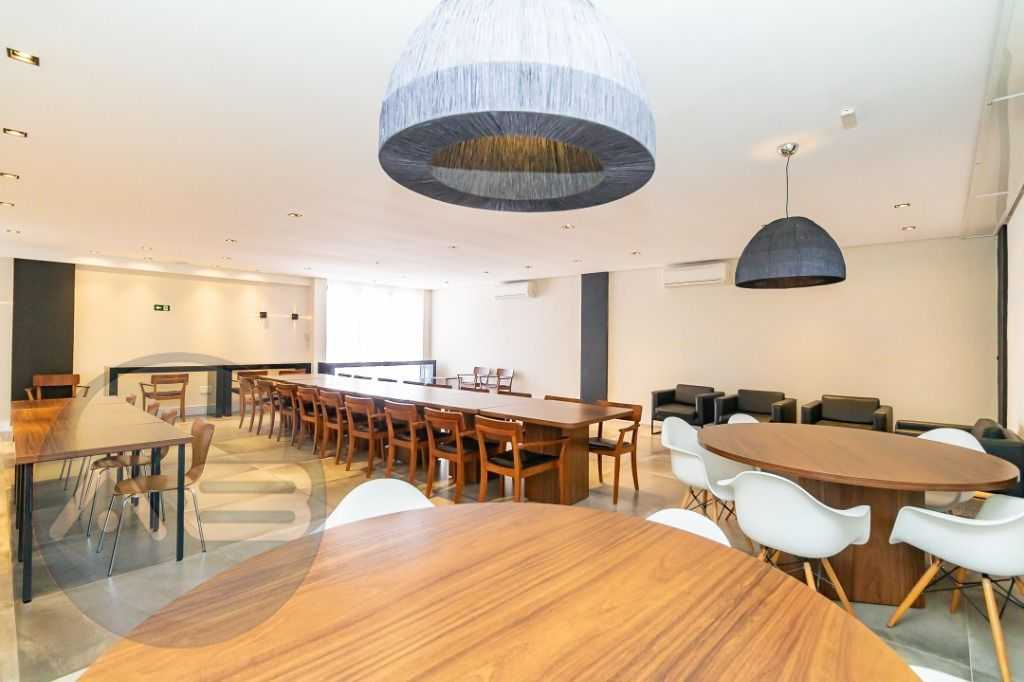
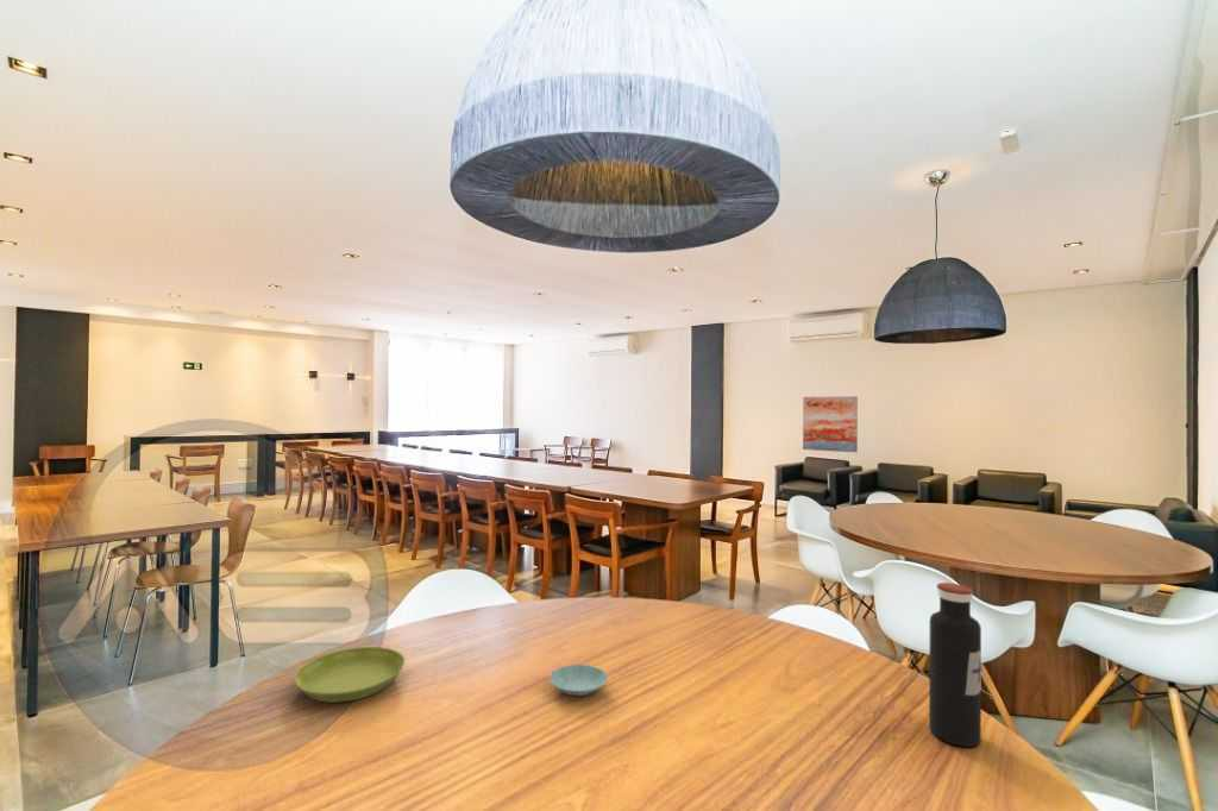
+ saucer (351, 674)
+ wall art (829, 423)
+ water bottle (954, 660)
+ saucer (578, 681)
